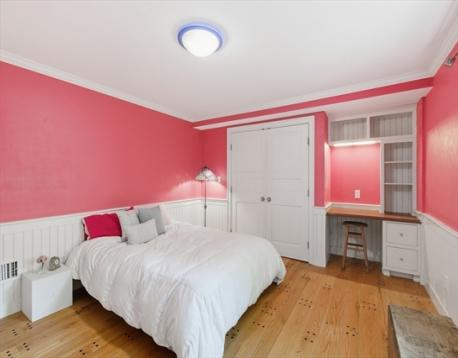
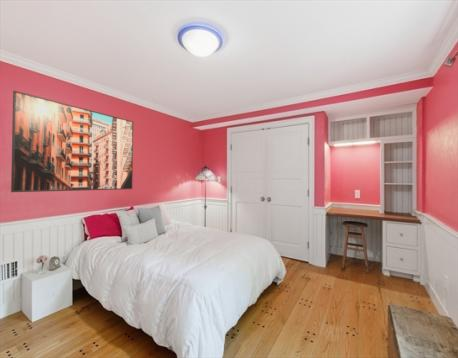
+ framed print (84, 149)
